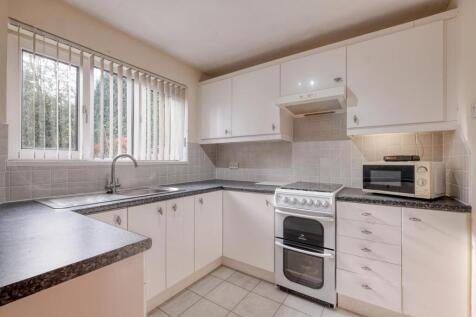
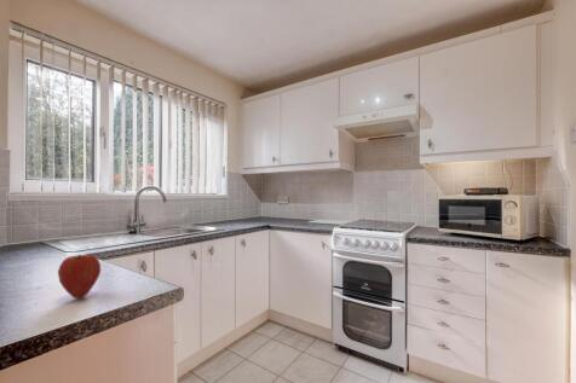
+ apple (80, 274)
